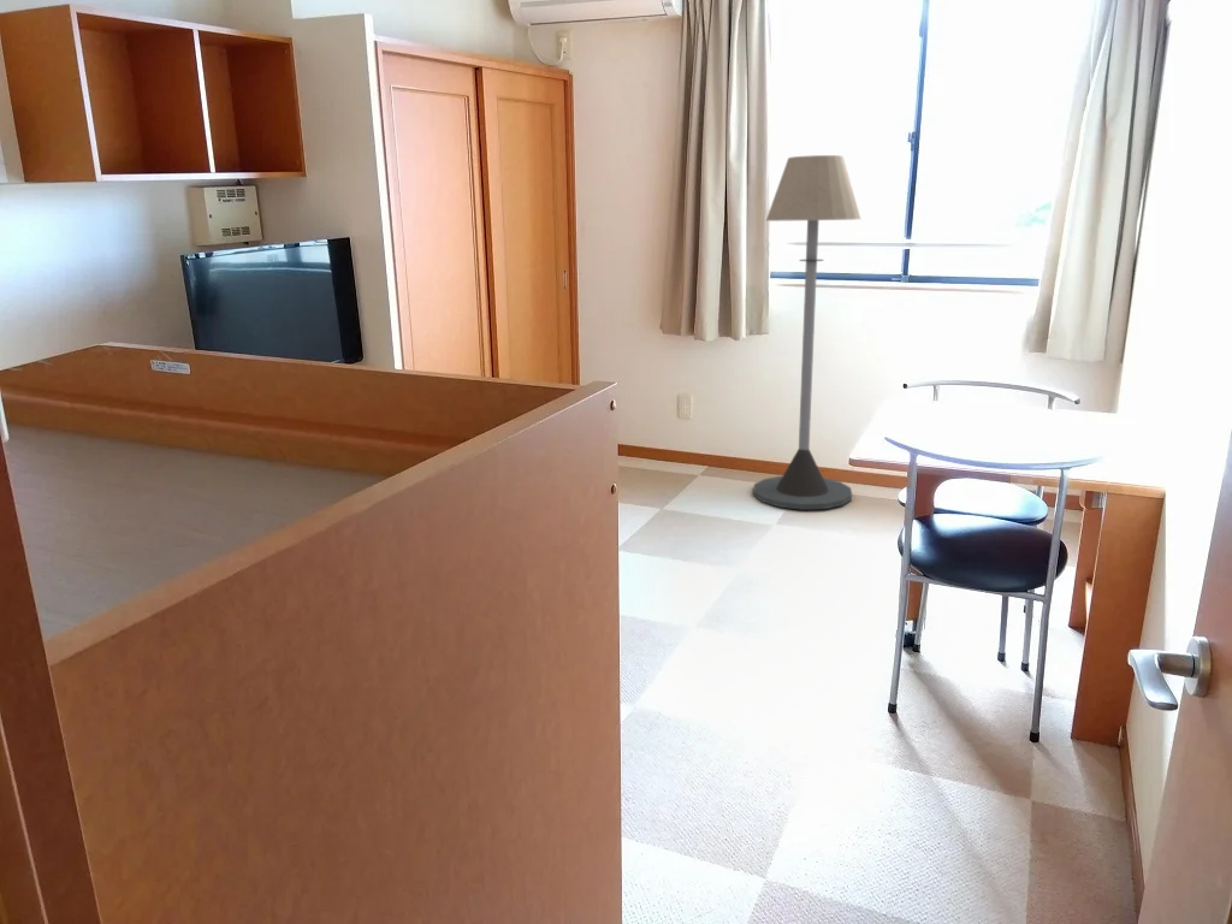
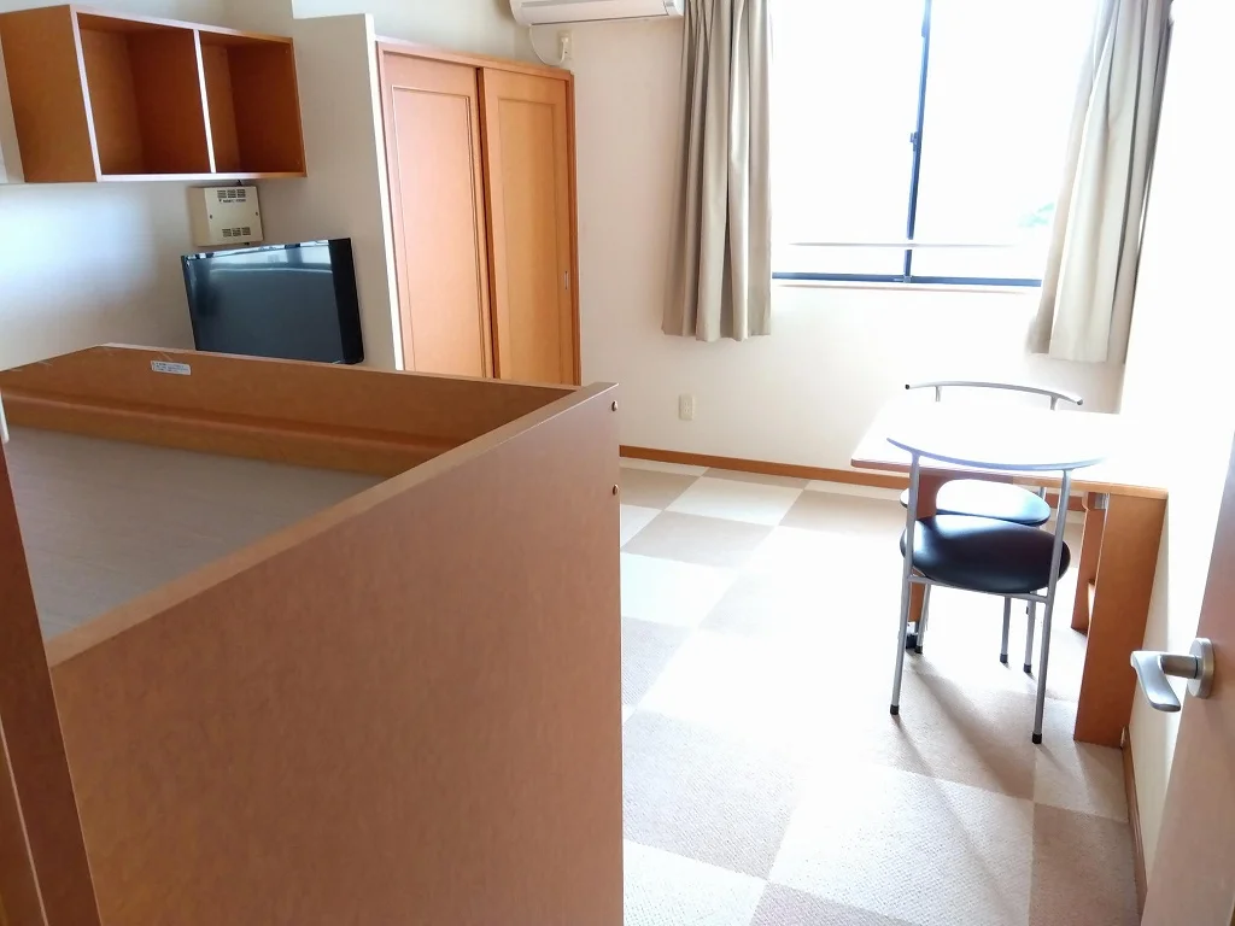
- floor lamp (807, 333)
